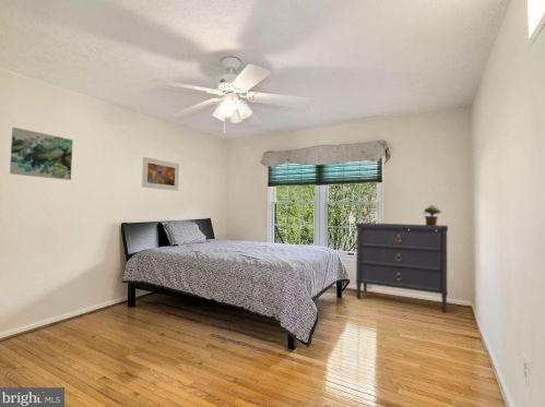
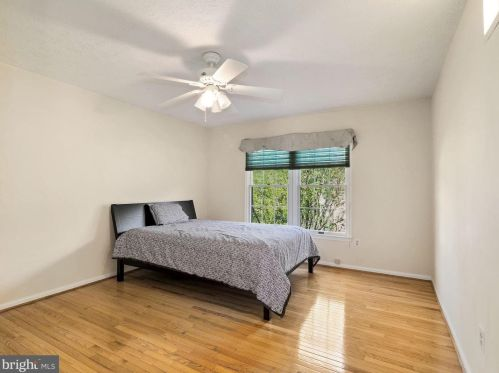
- wall art (43, 155)
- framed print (161, 175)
- dresser (400, 262)
- potted plant (431, 215)
